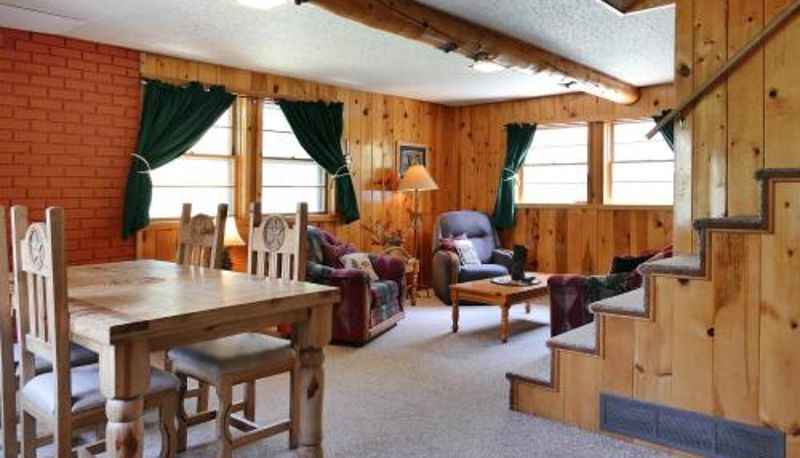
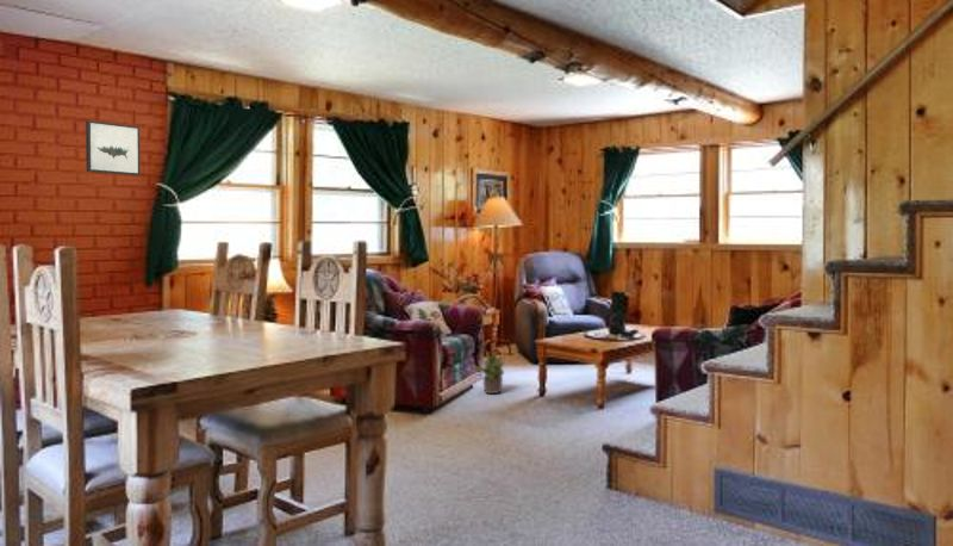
+ wall art (113, 148)
+ potted plant (490, 372)
